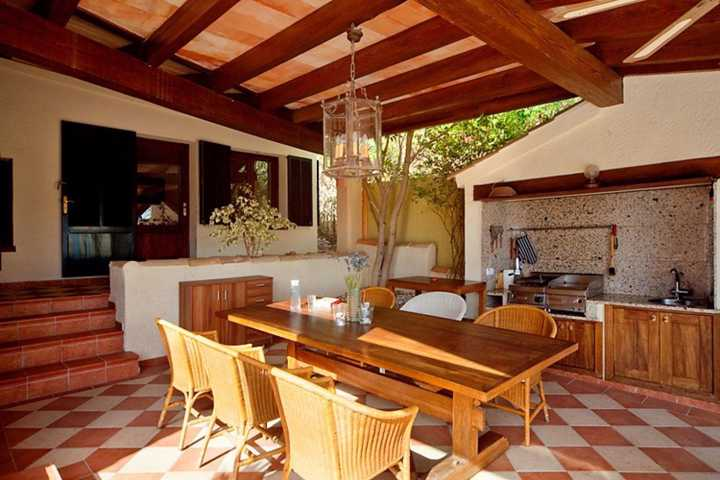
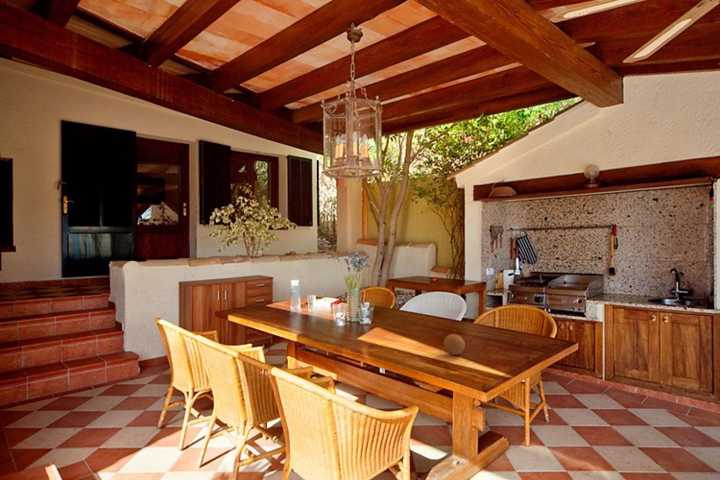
+ fruit (454, 344)
